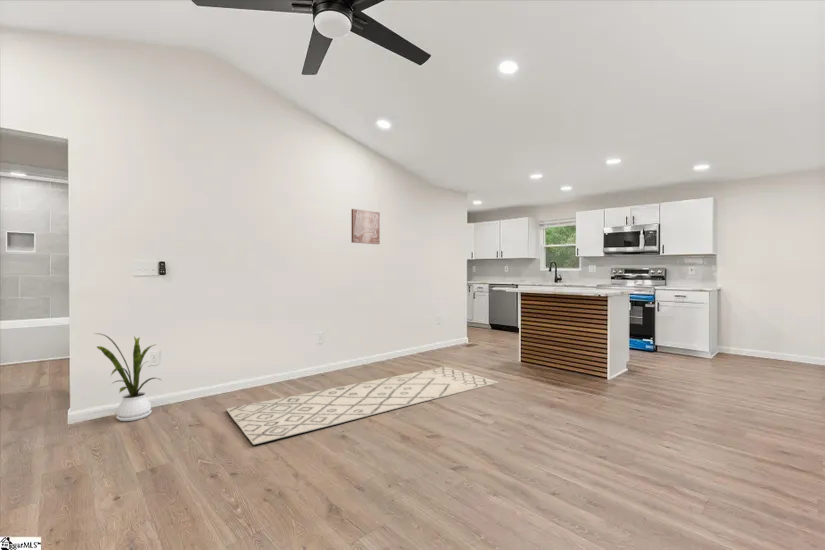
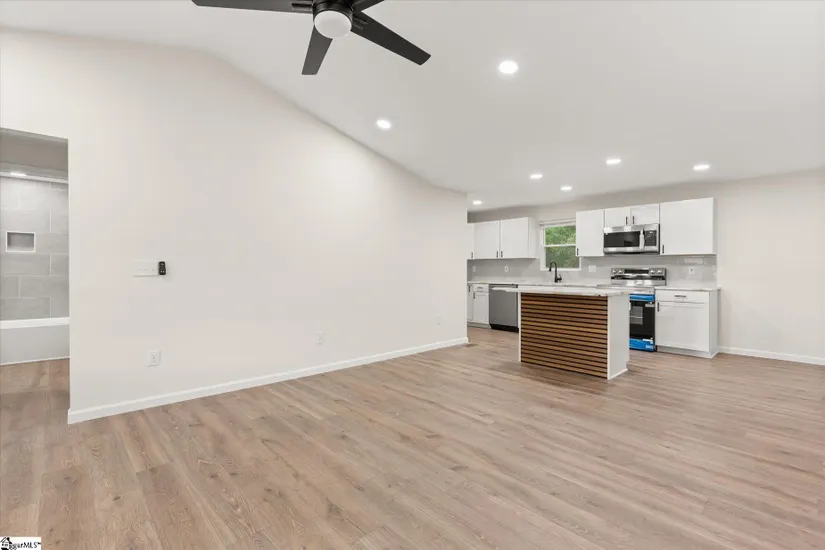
- rug (377, 394)
- house plant (129, 373)
- wall art (365, 227)
